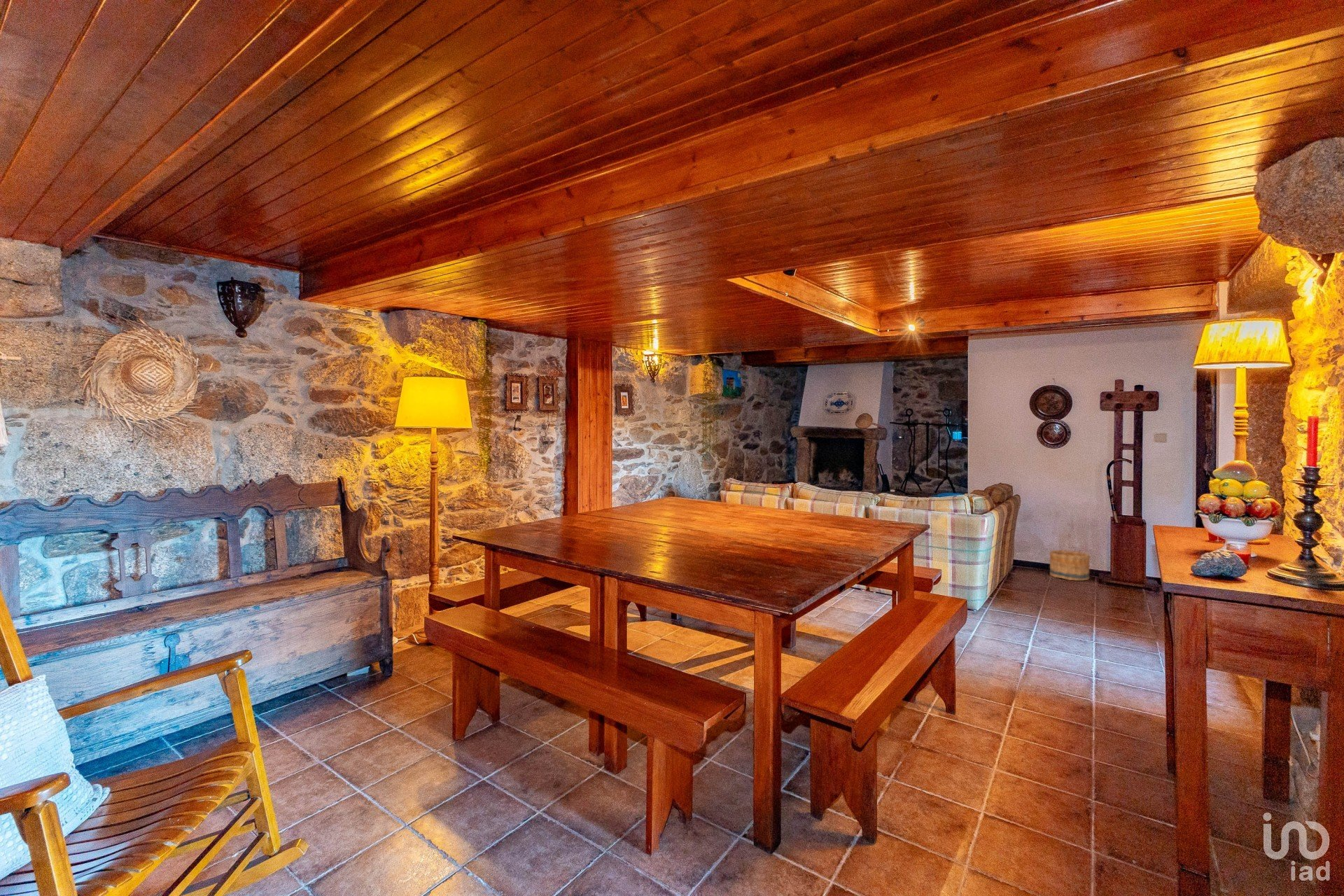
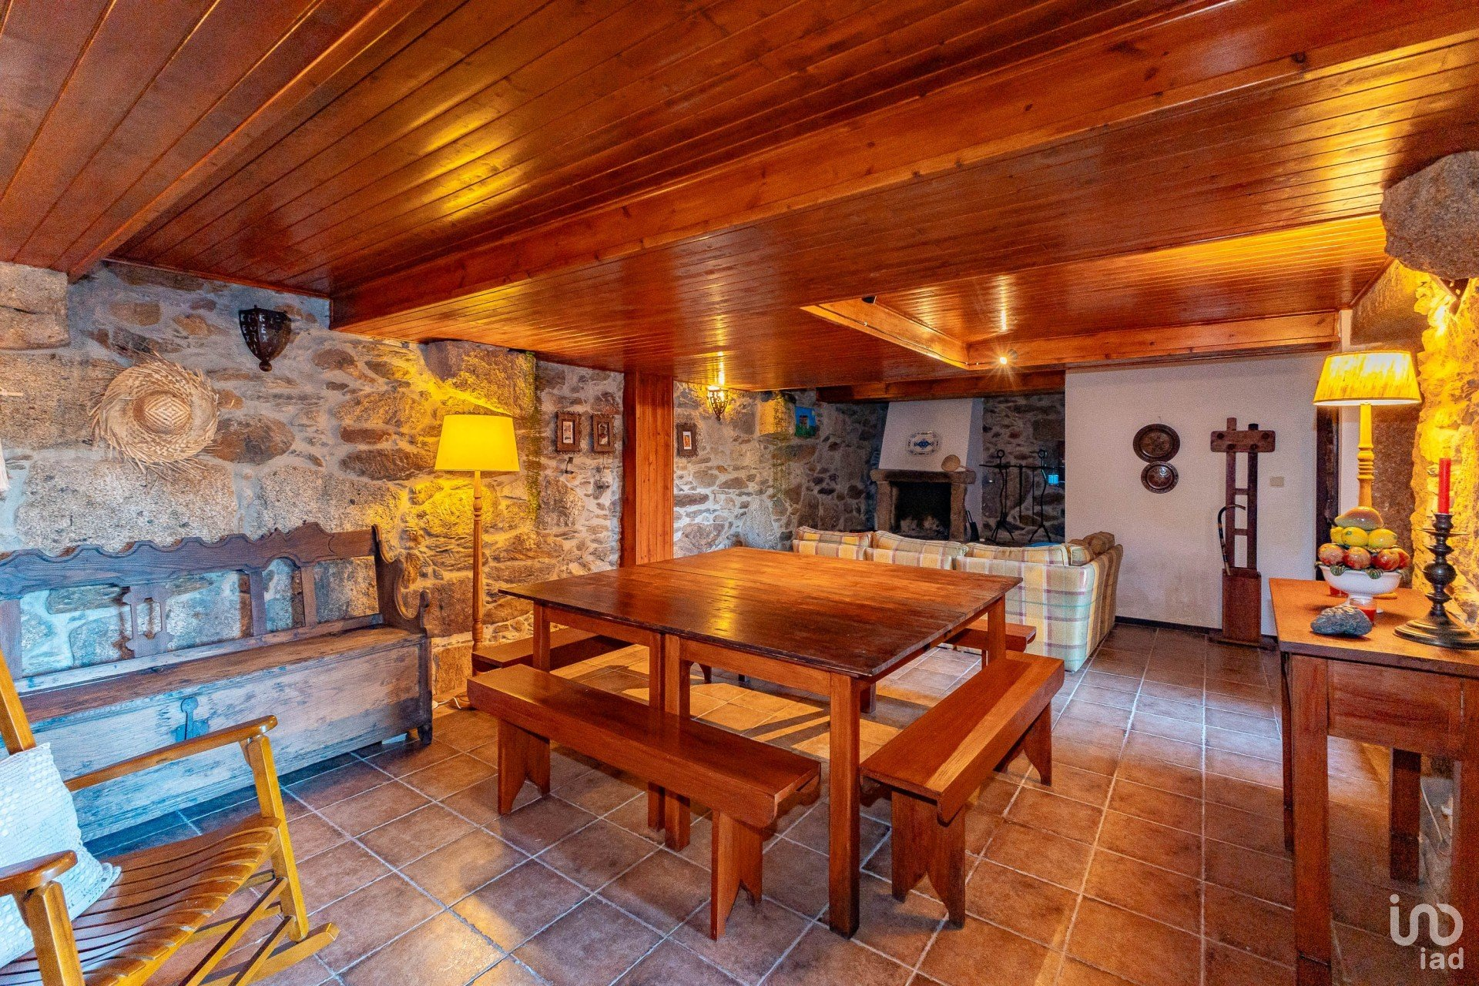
- basket (1069, 565)
